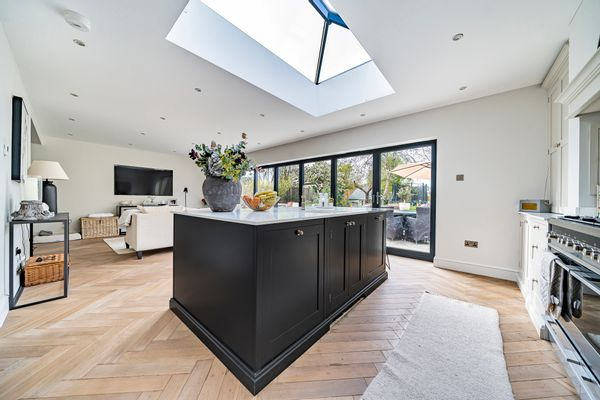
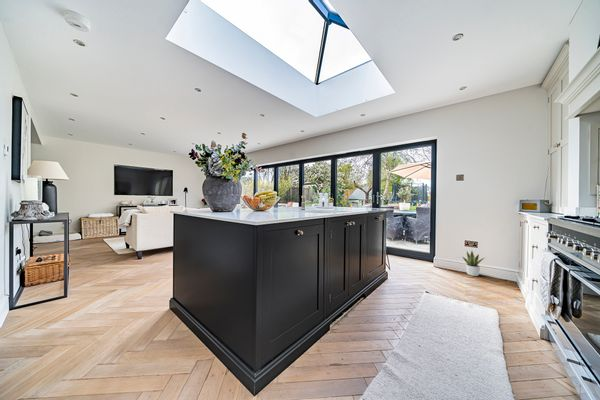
+ potted plant (473, 262)
